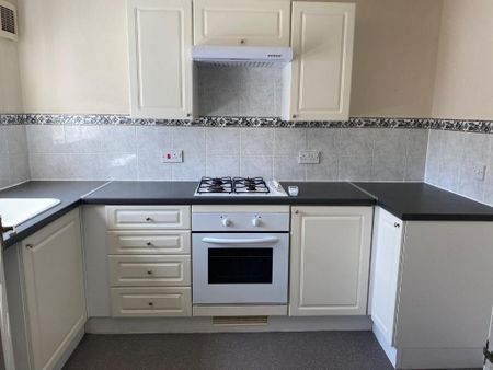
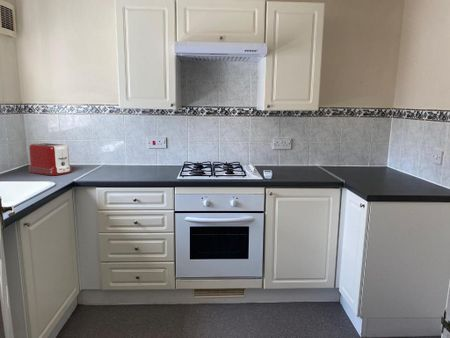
+ toaster (49, 158)
